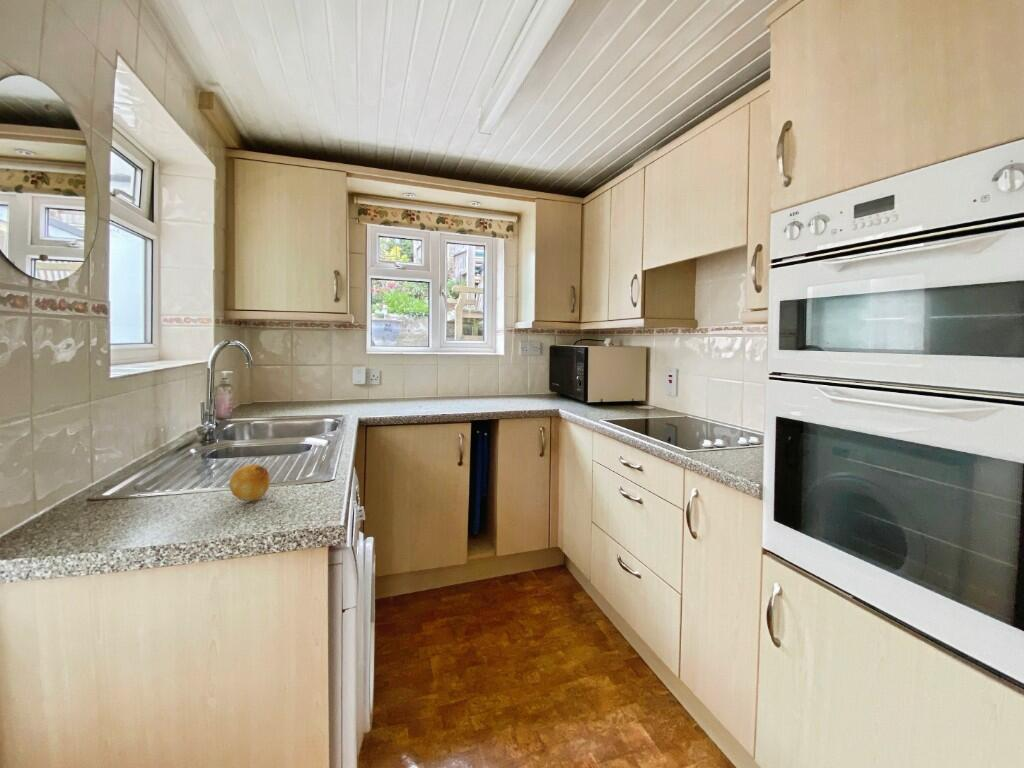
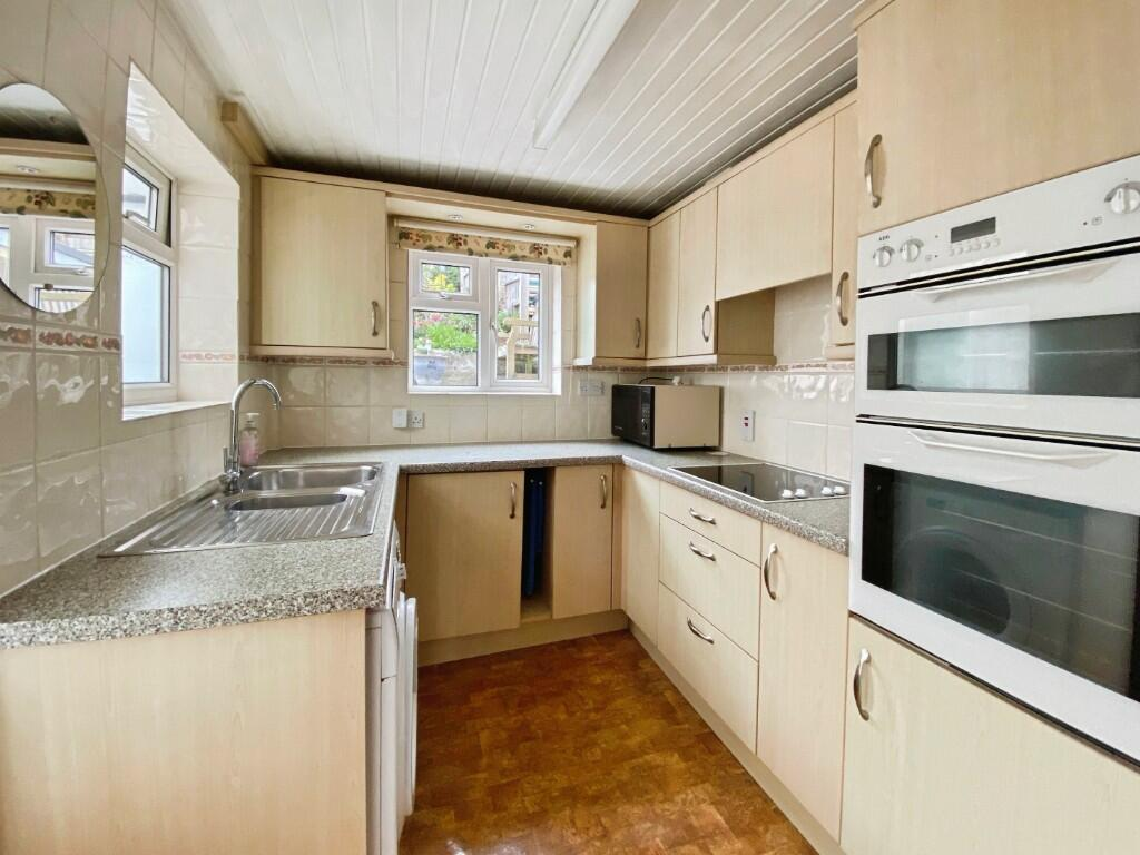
- fruit (250, 482)
